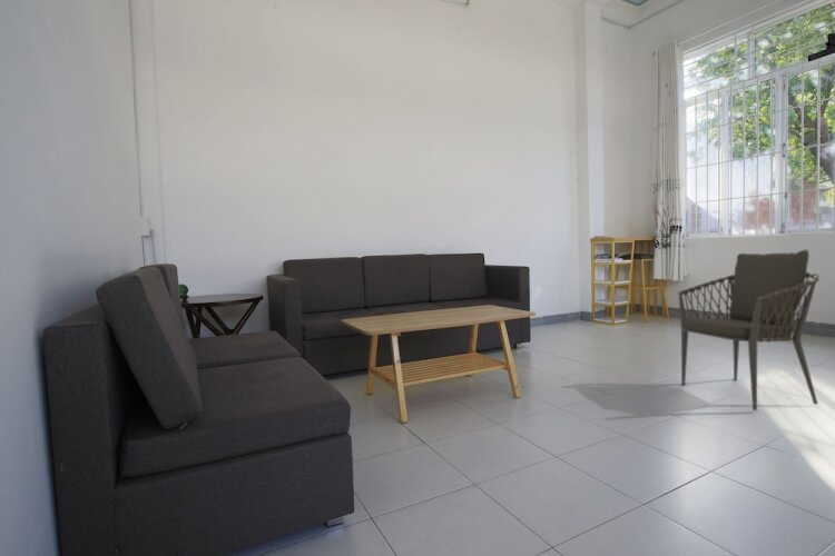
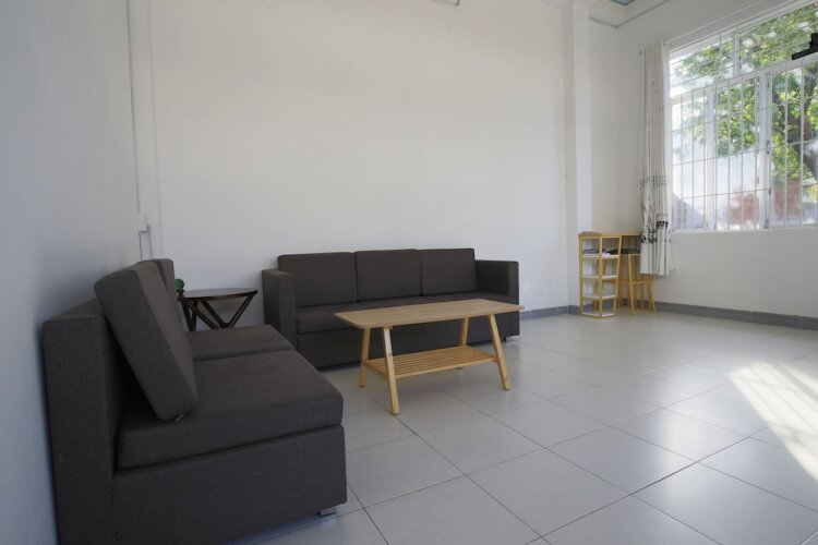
- armchair (745, 322)
